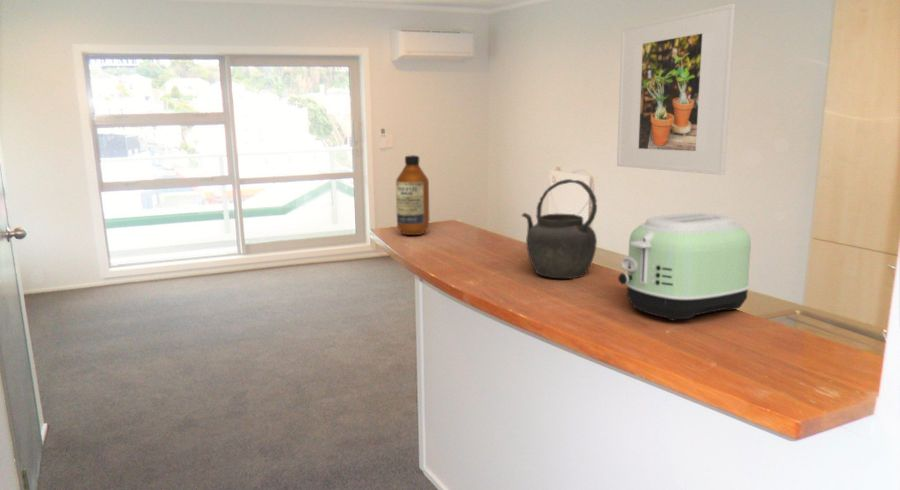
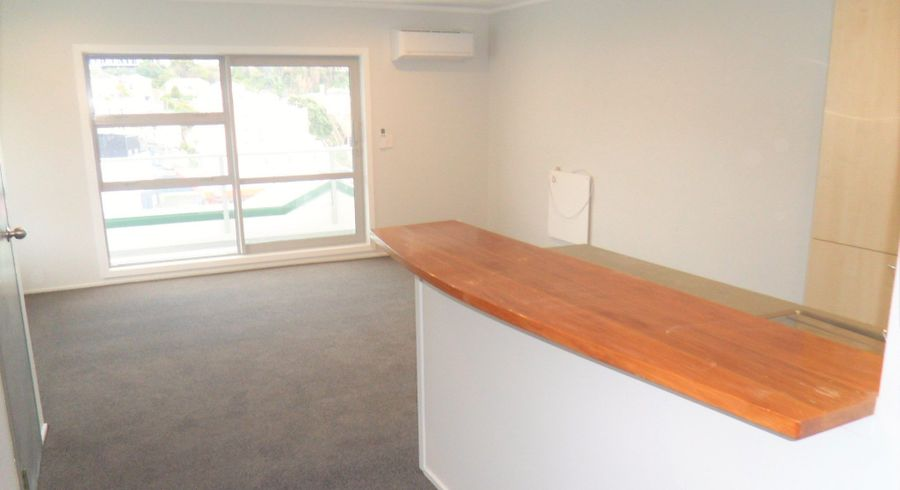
- kettle (556, 226)
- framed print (668, 95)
- bottle (412, 195)
- toaster (684, 263)
